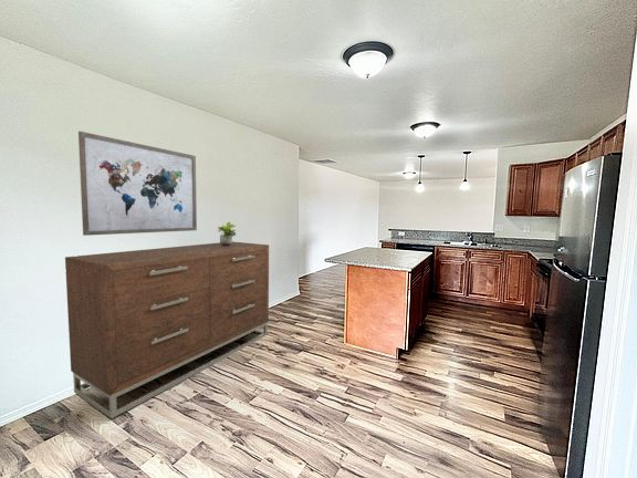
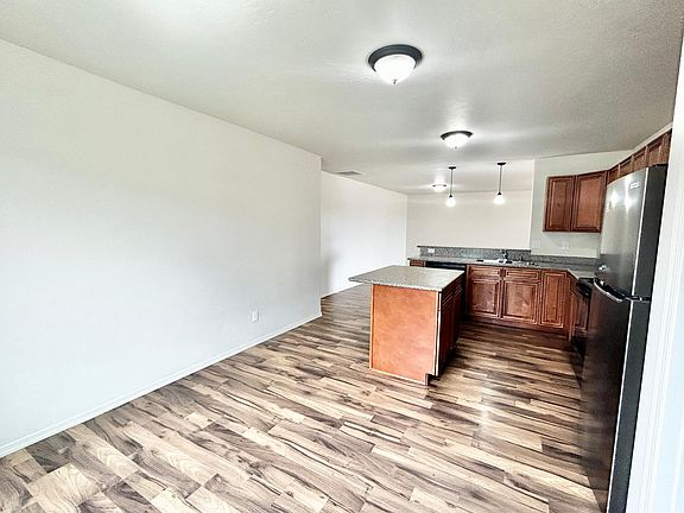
- dresser (189, 304)
- potted plant (227, 233)
- wall art (147, 189)
